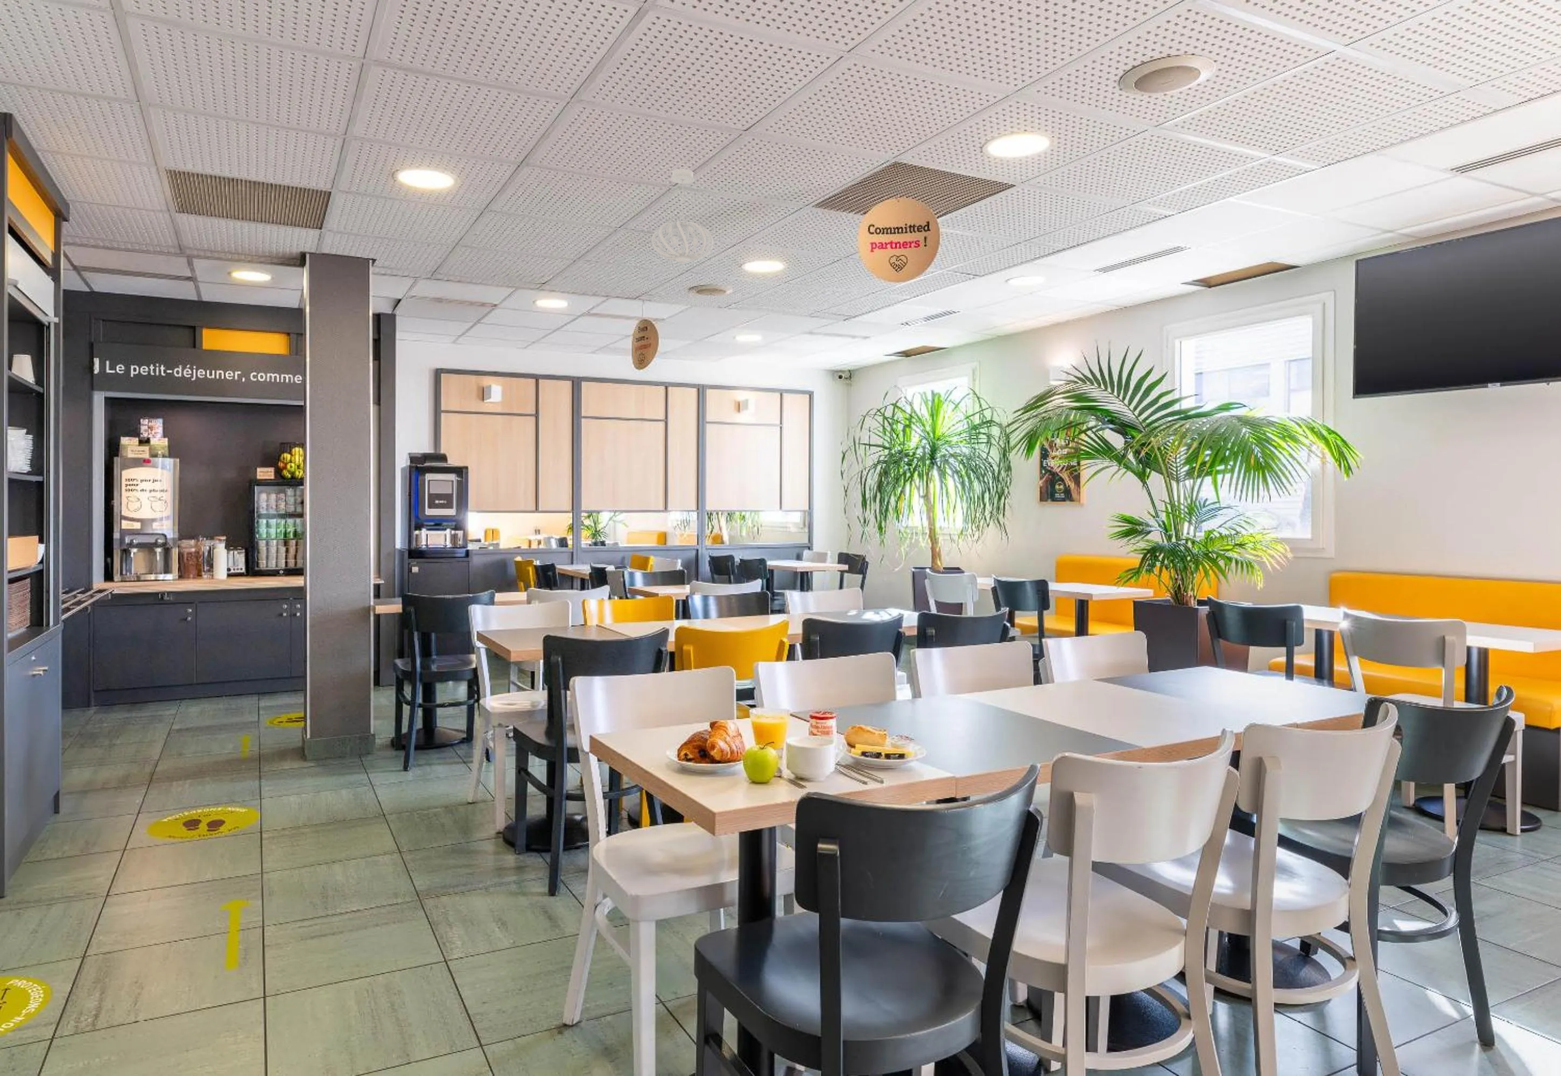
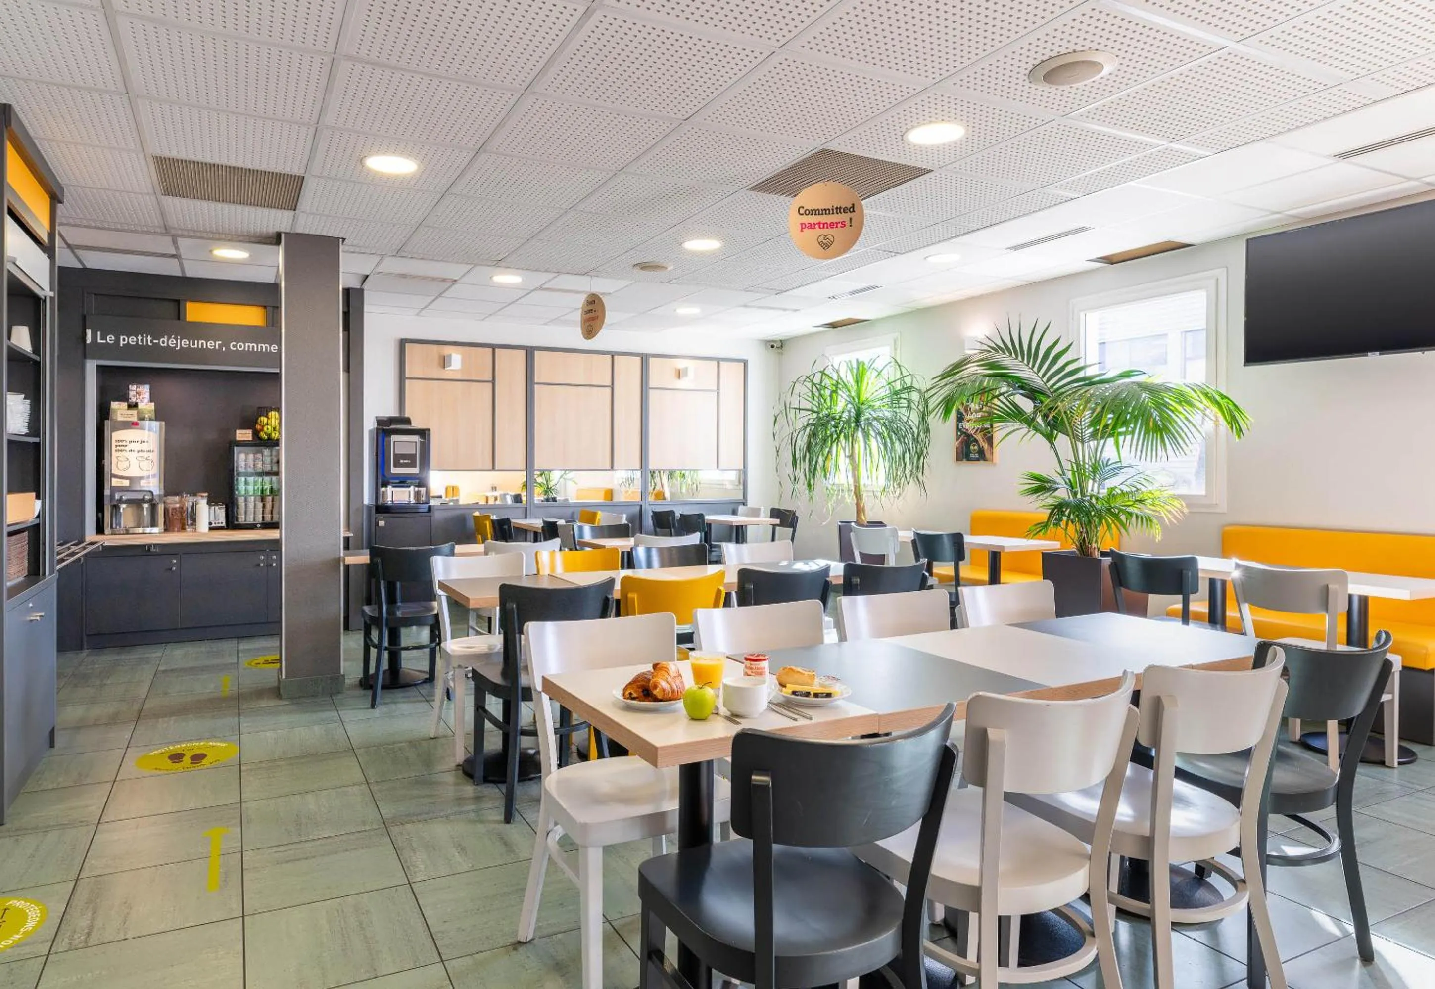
- pendant light (682, 218)
